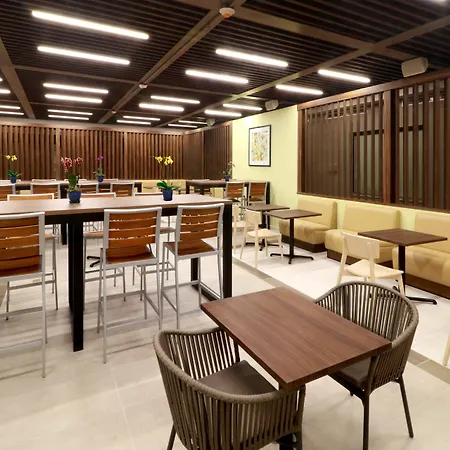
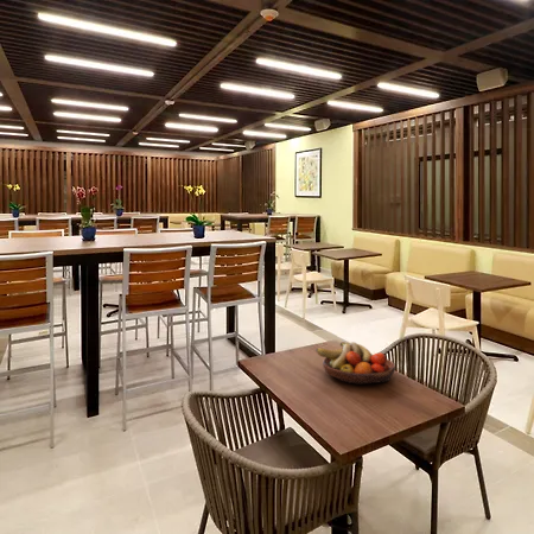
+ fruit bowl (357, 360)
